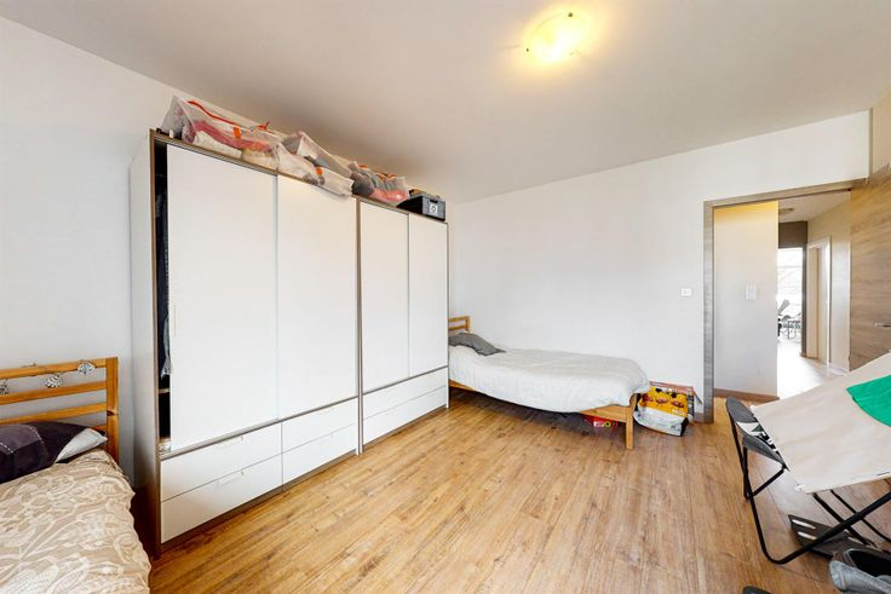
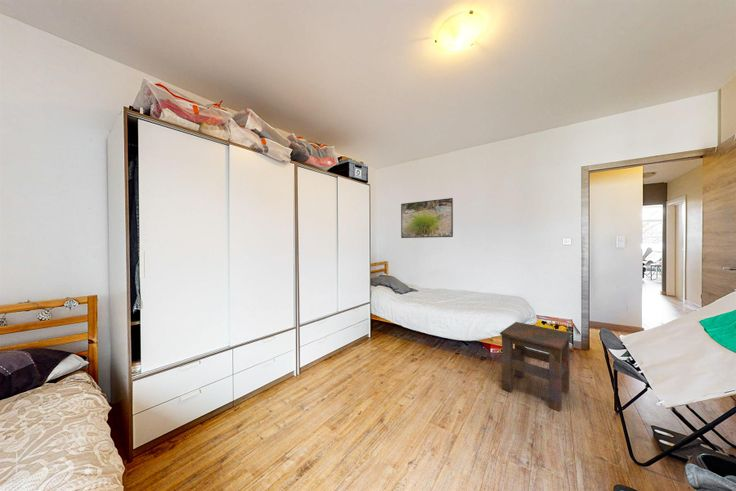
+ side table (537, 359)
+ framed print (425, 219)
